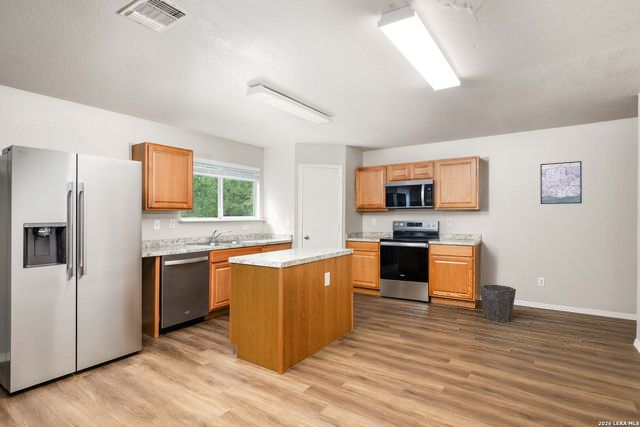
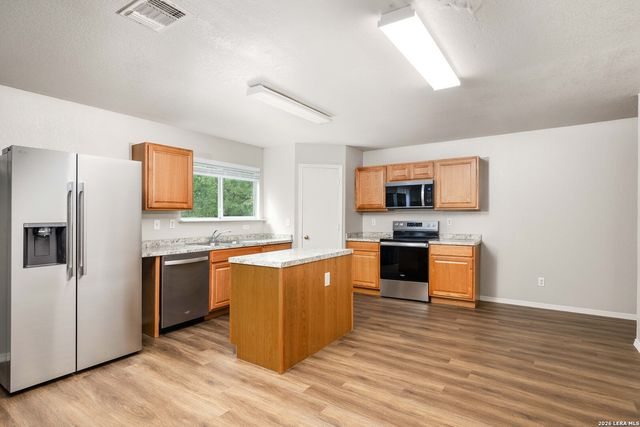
- waste bin (497, 303)
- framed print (560, 183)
